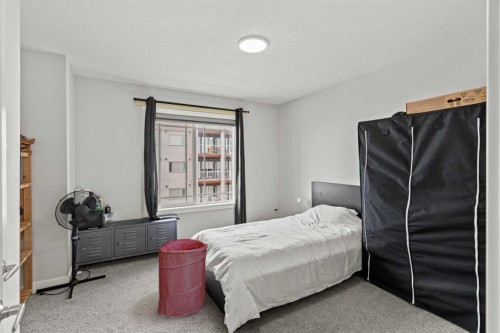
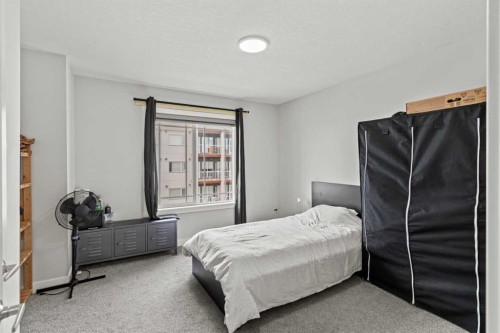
- laundry hamper (183, 273)
